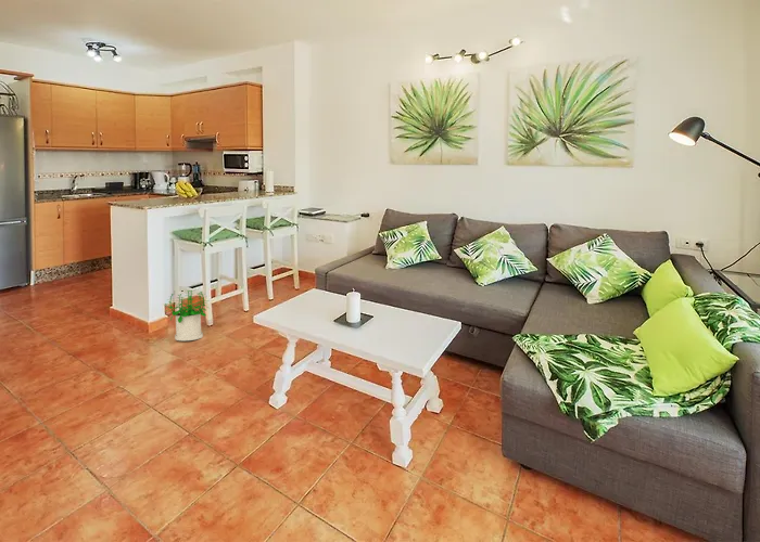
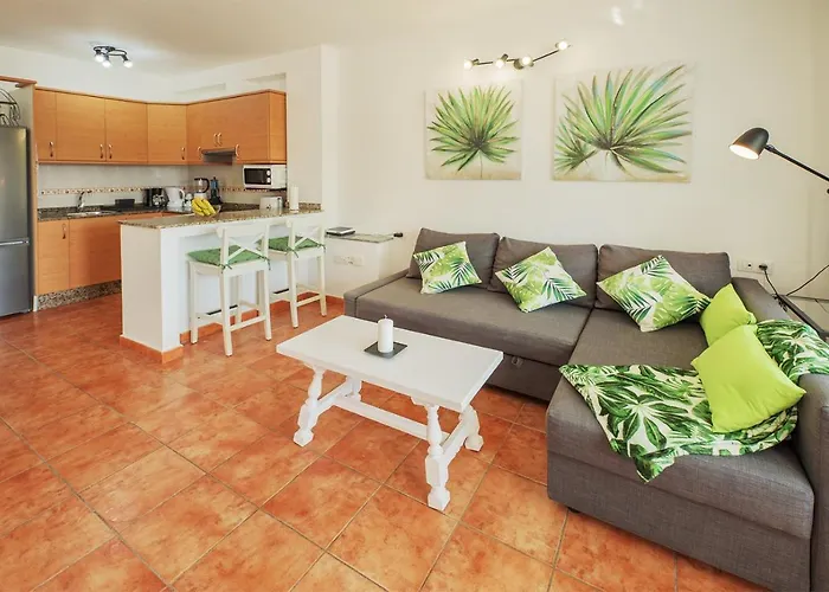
- potted plant (189, 314)
